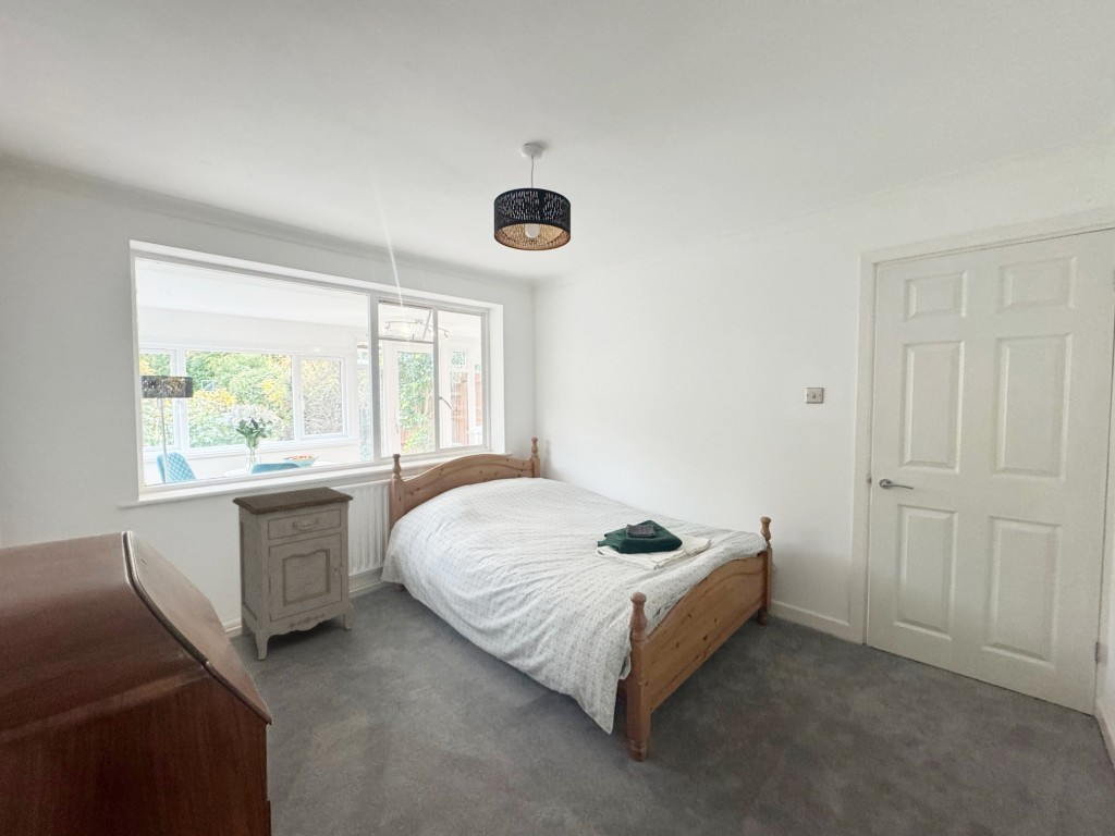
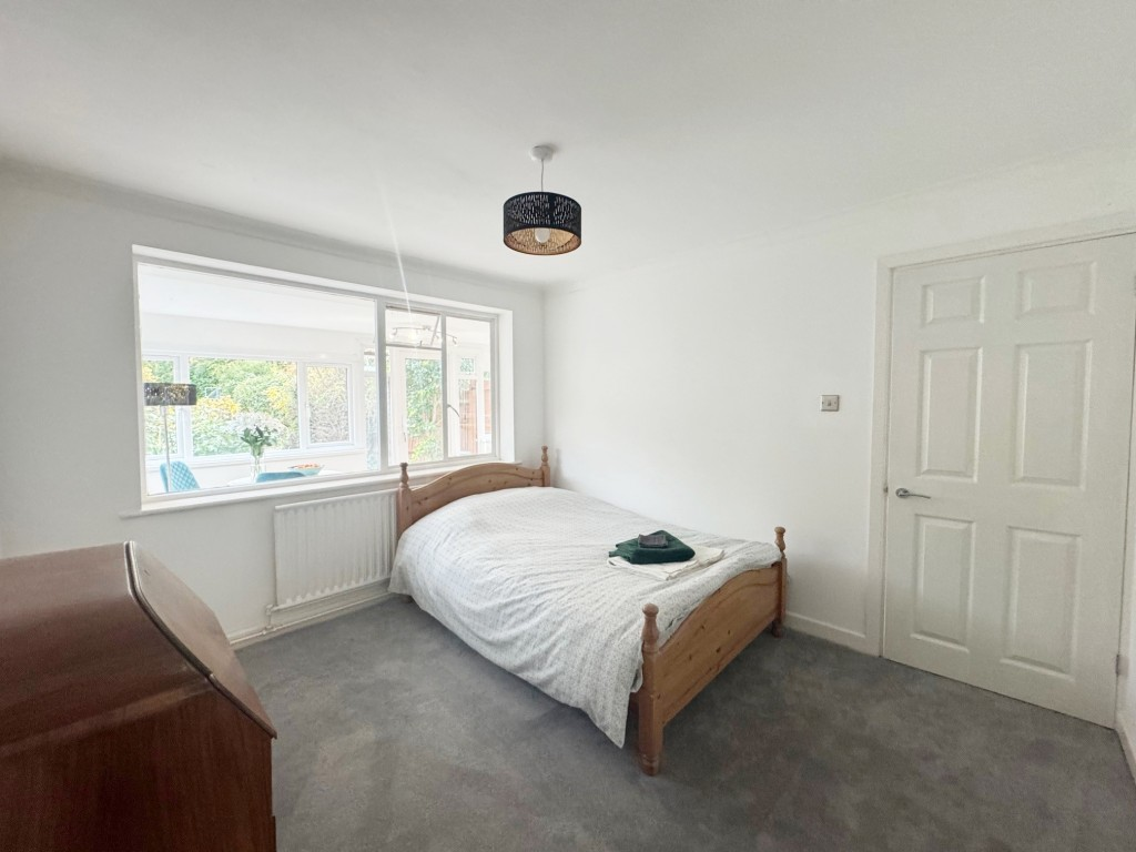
- nightstand (297, 565)
